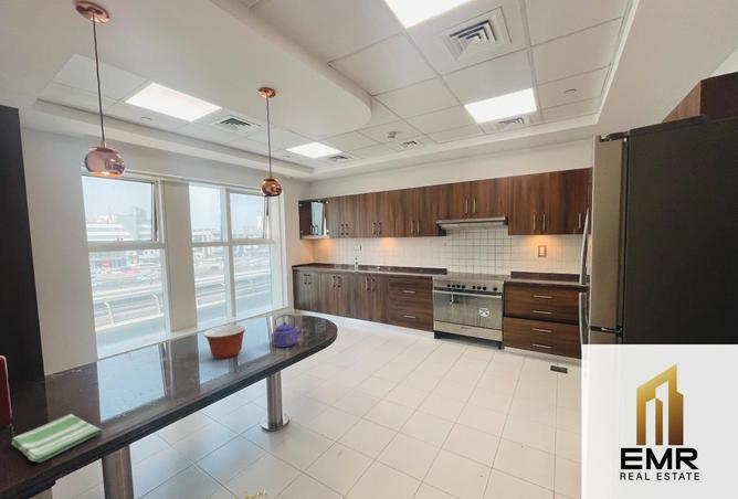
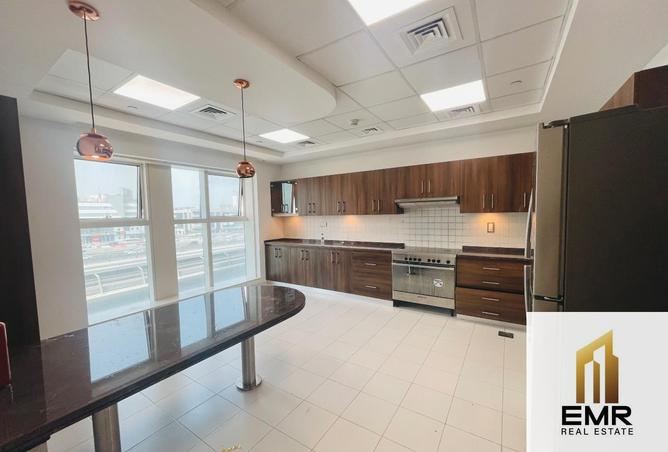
- dish towel (56, 435)
- mixing bowl (225, 342)
- kettle (288, 329)
